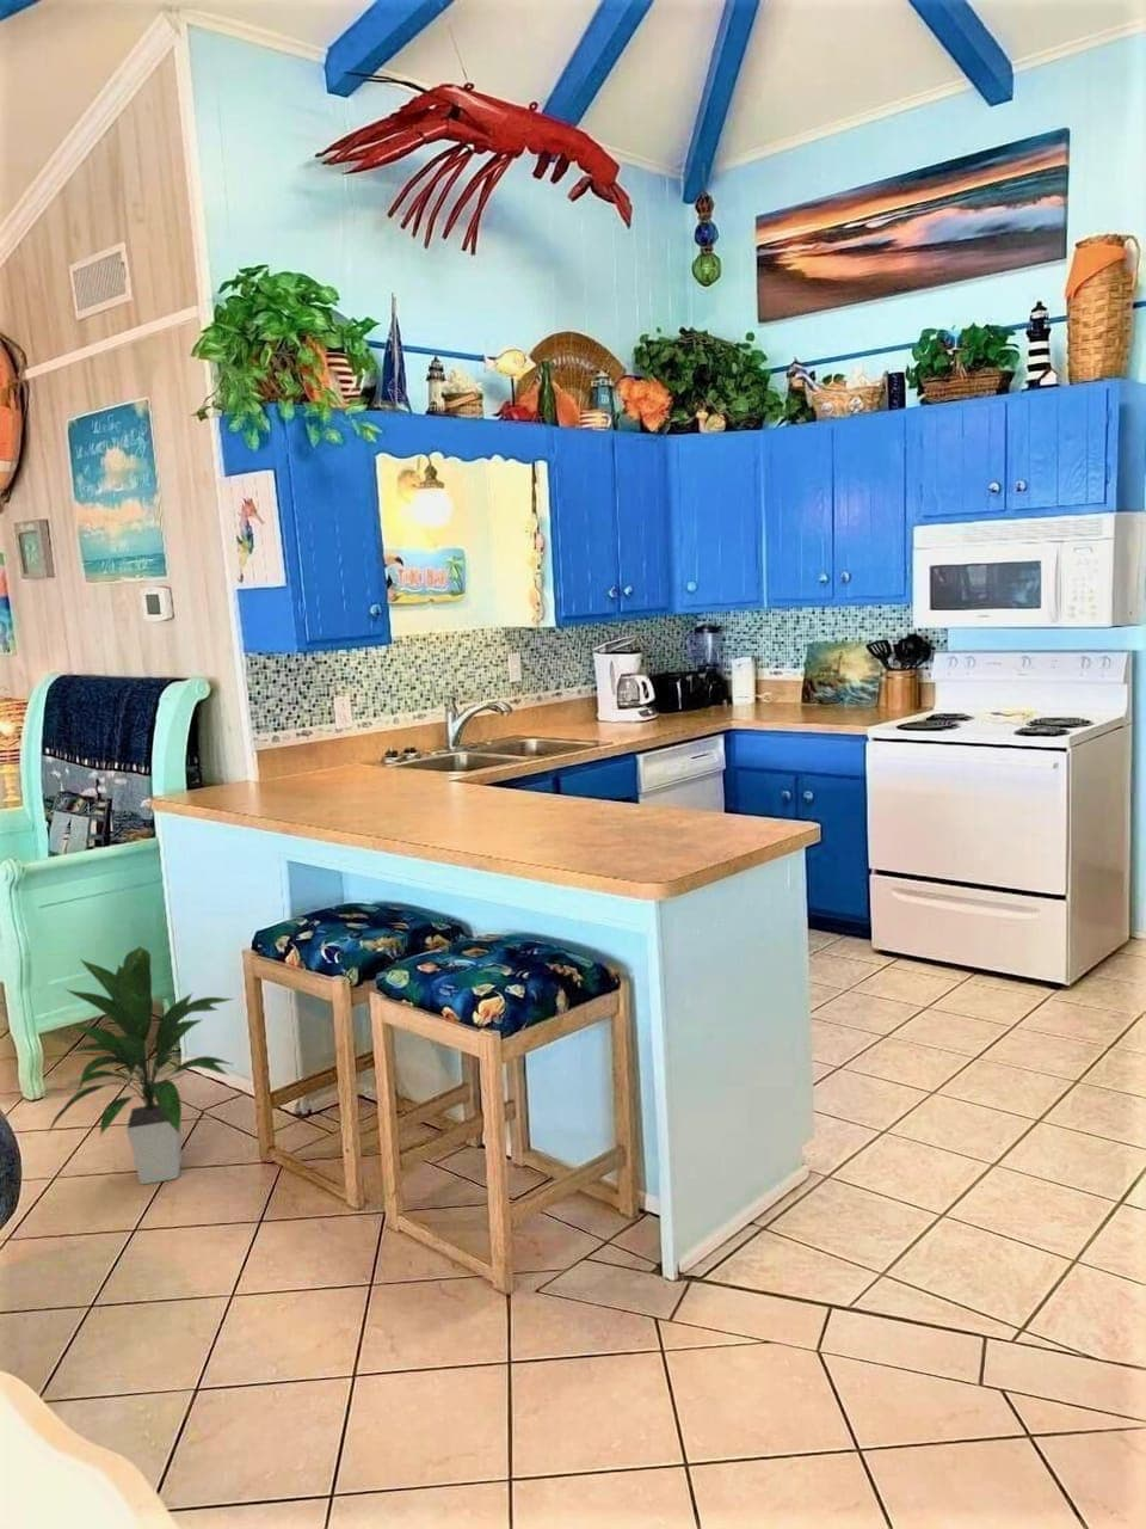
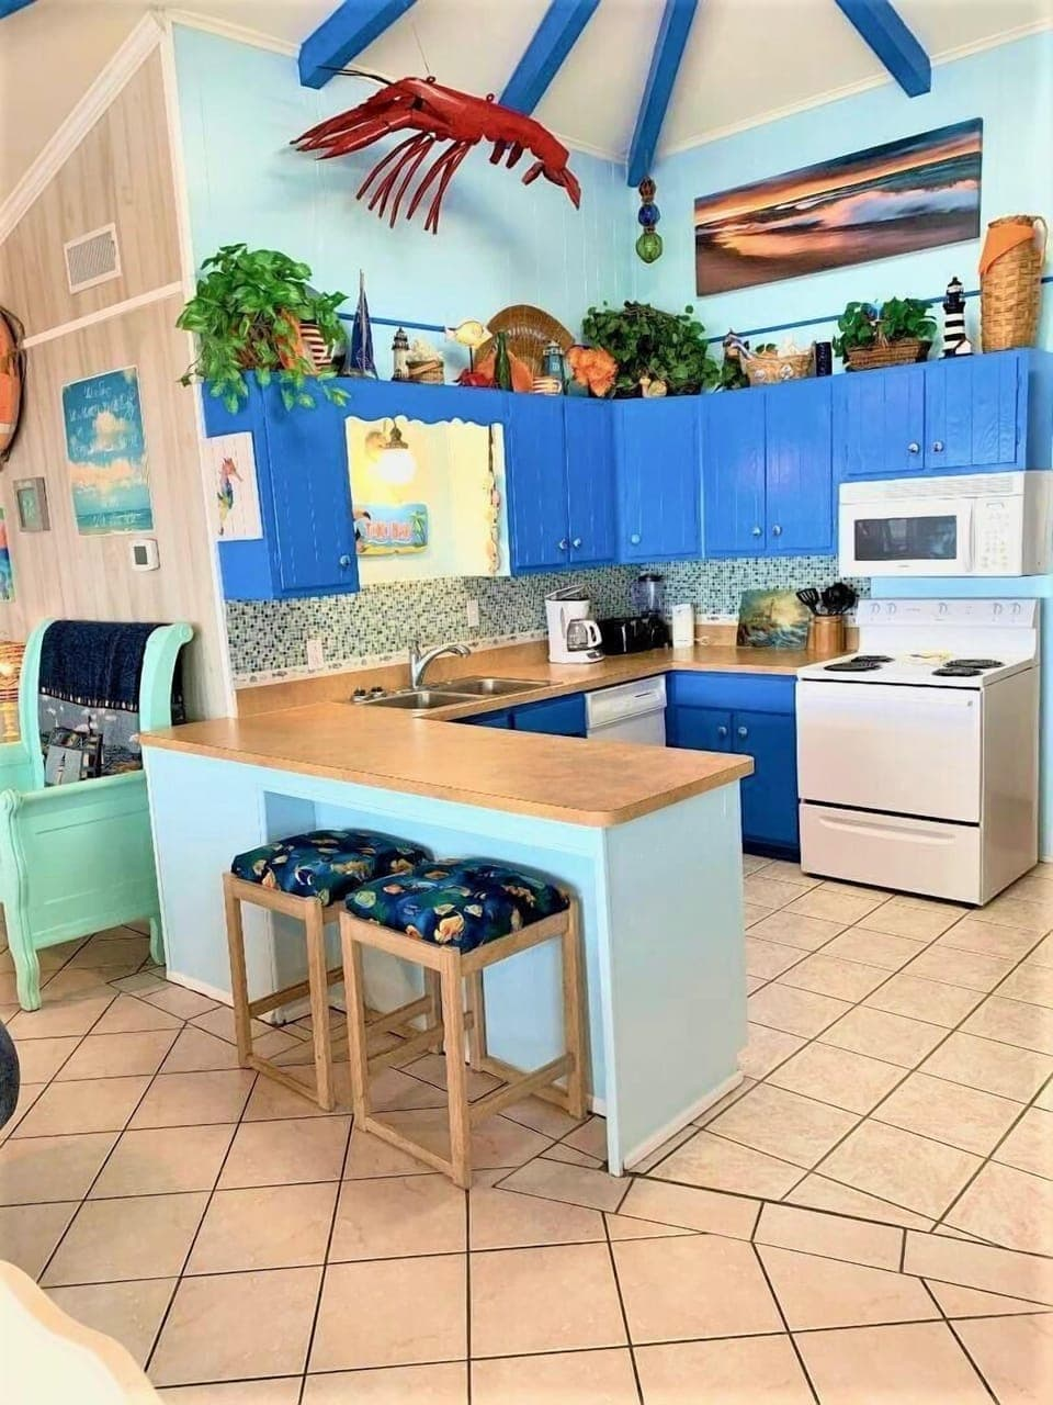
- indoor plant (140, 1059)
